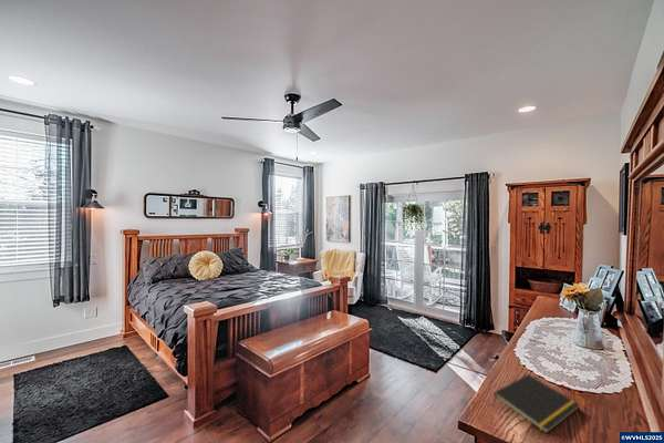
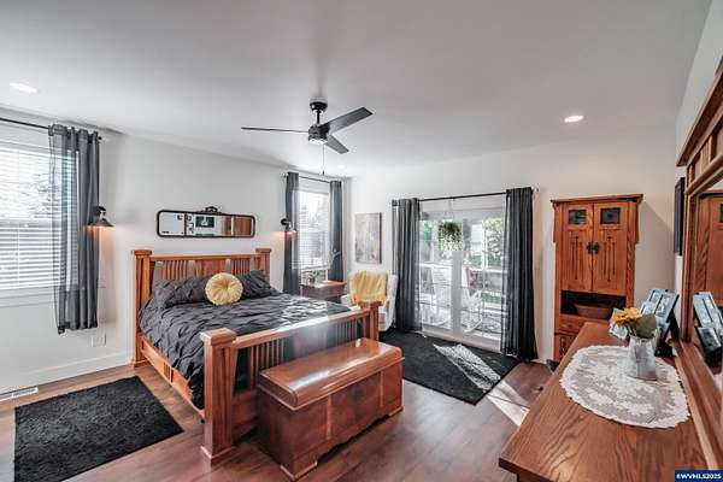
- notepad (536, 400)
